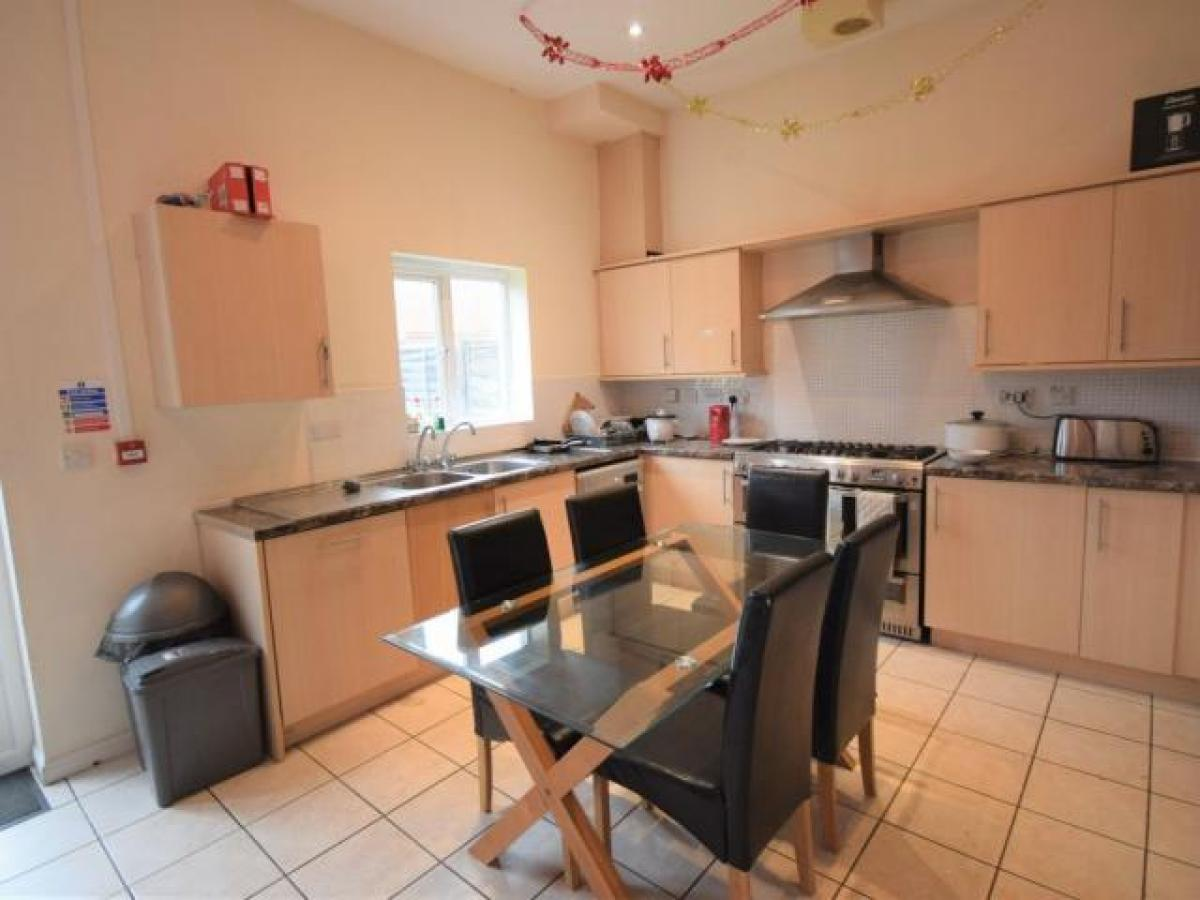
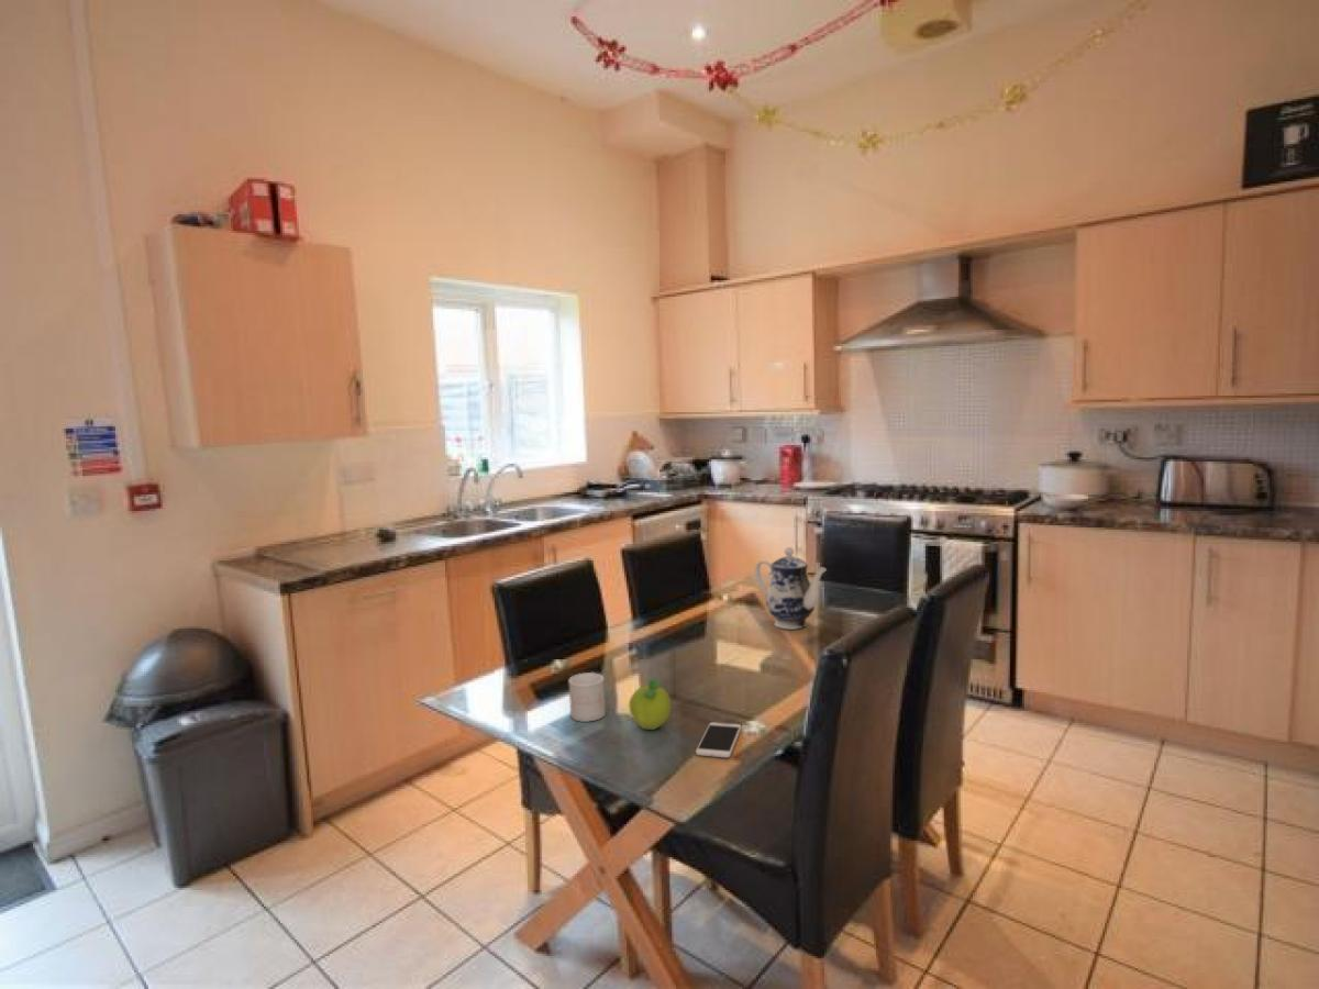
+ mug (590, 693)
+ smartphone (719, 738)
+ fruit (650, 705)
+ teapot (789, 586)
